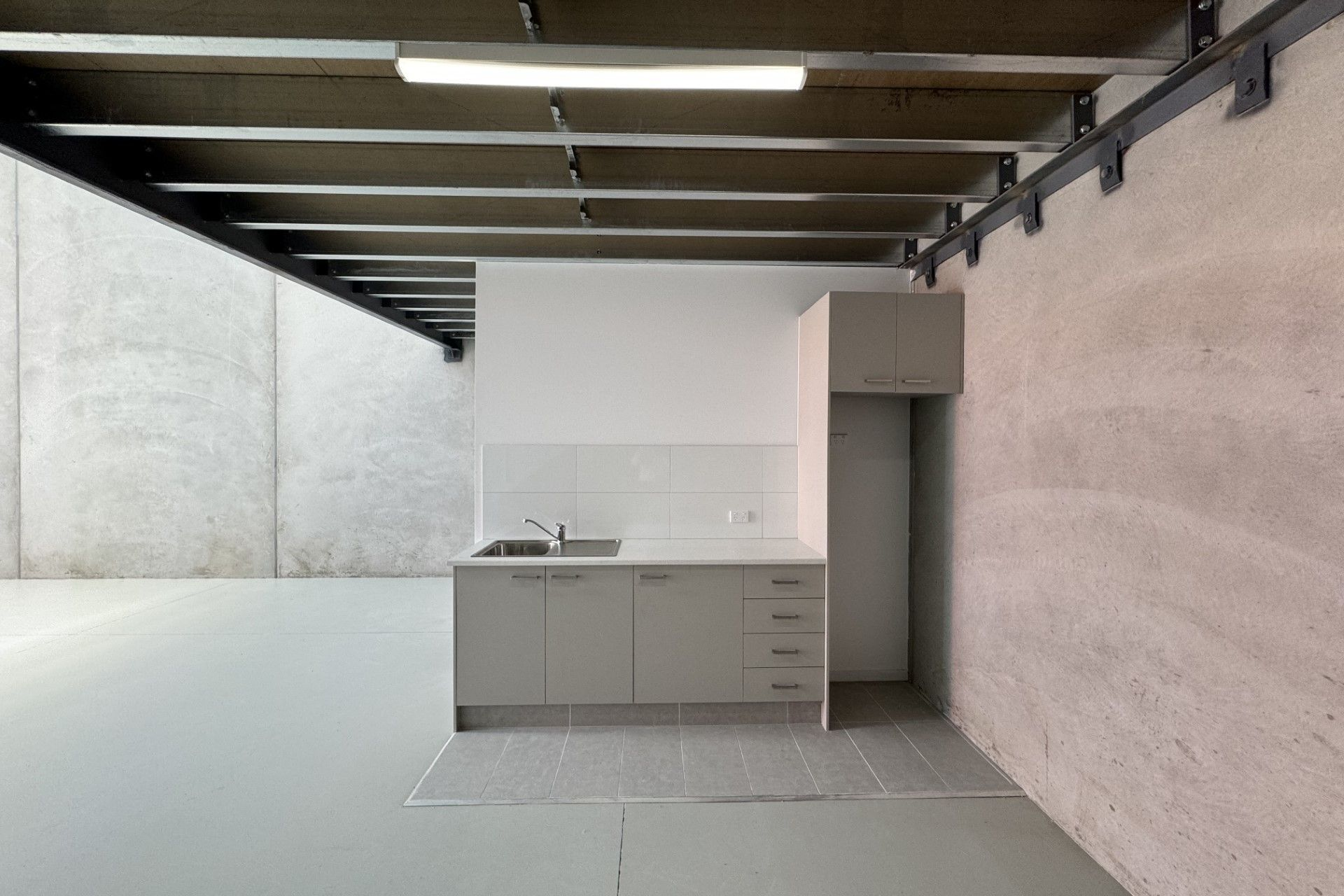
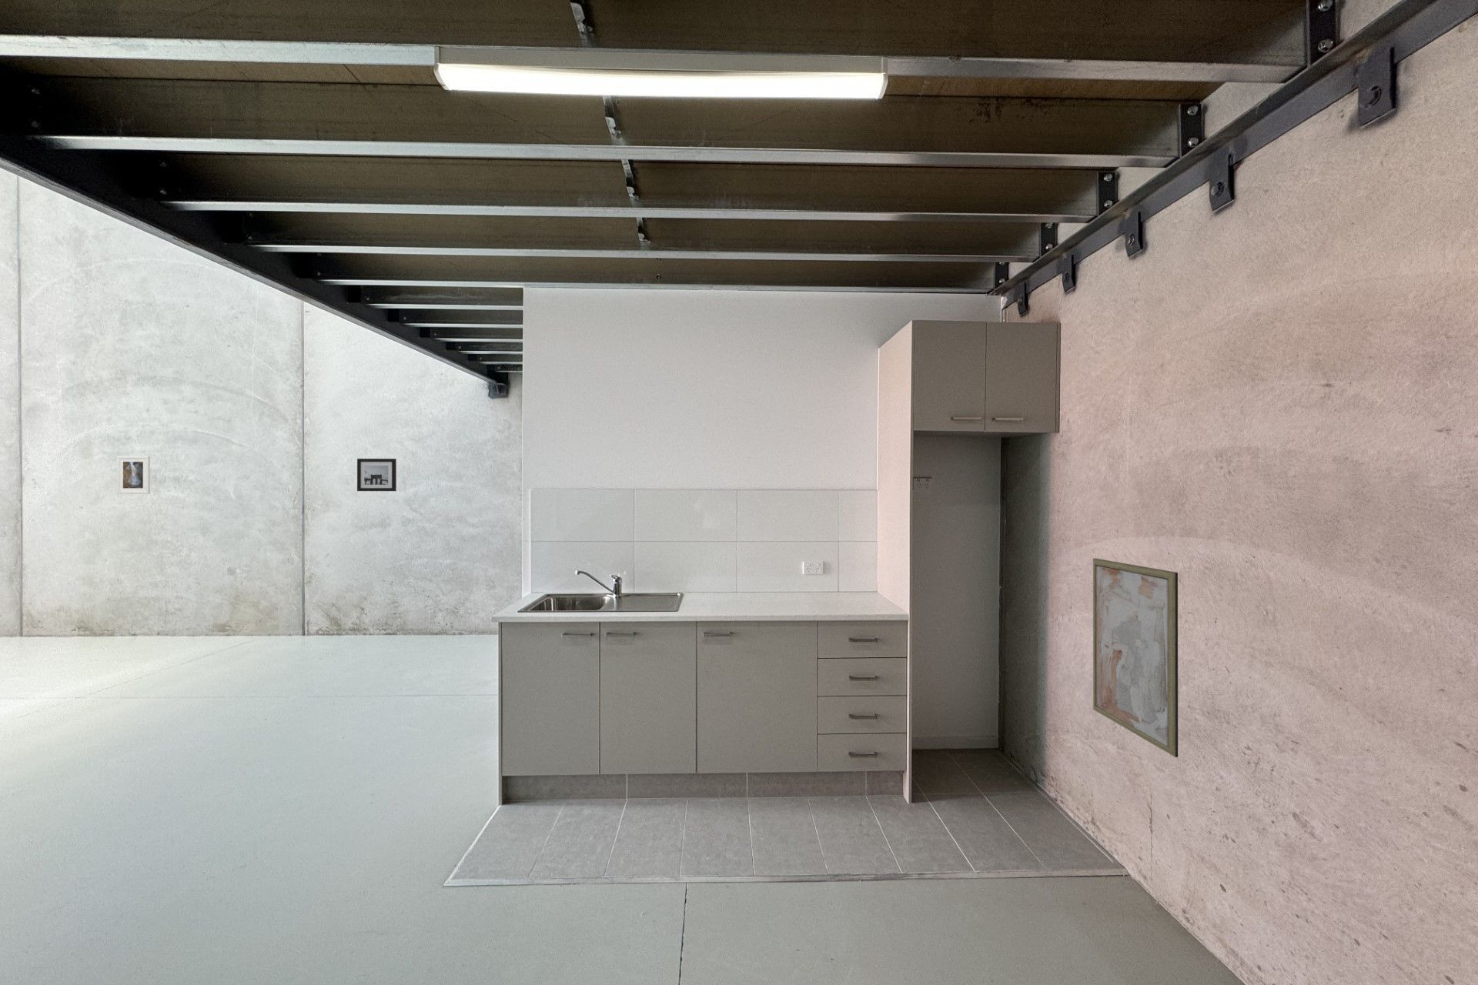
+ wall art (1130, 648)
+ wall art (376, 475)
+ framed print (133, 475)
